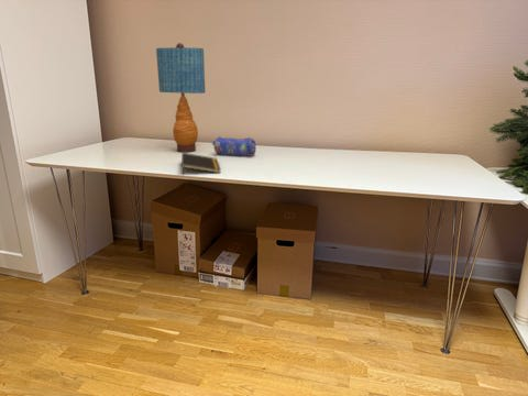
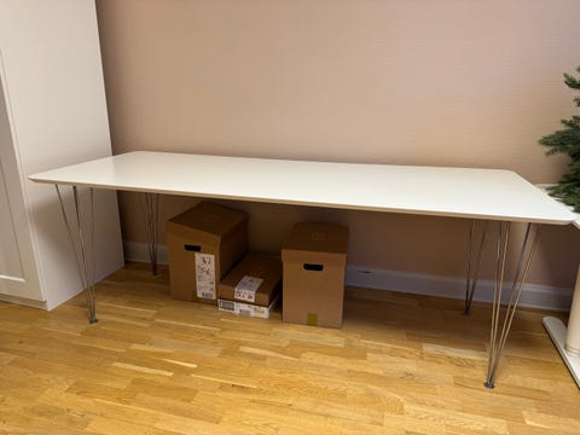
- notepad (200, 162)
- pencil case (234, 145)
- table lamp (182, 99)
